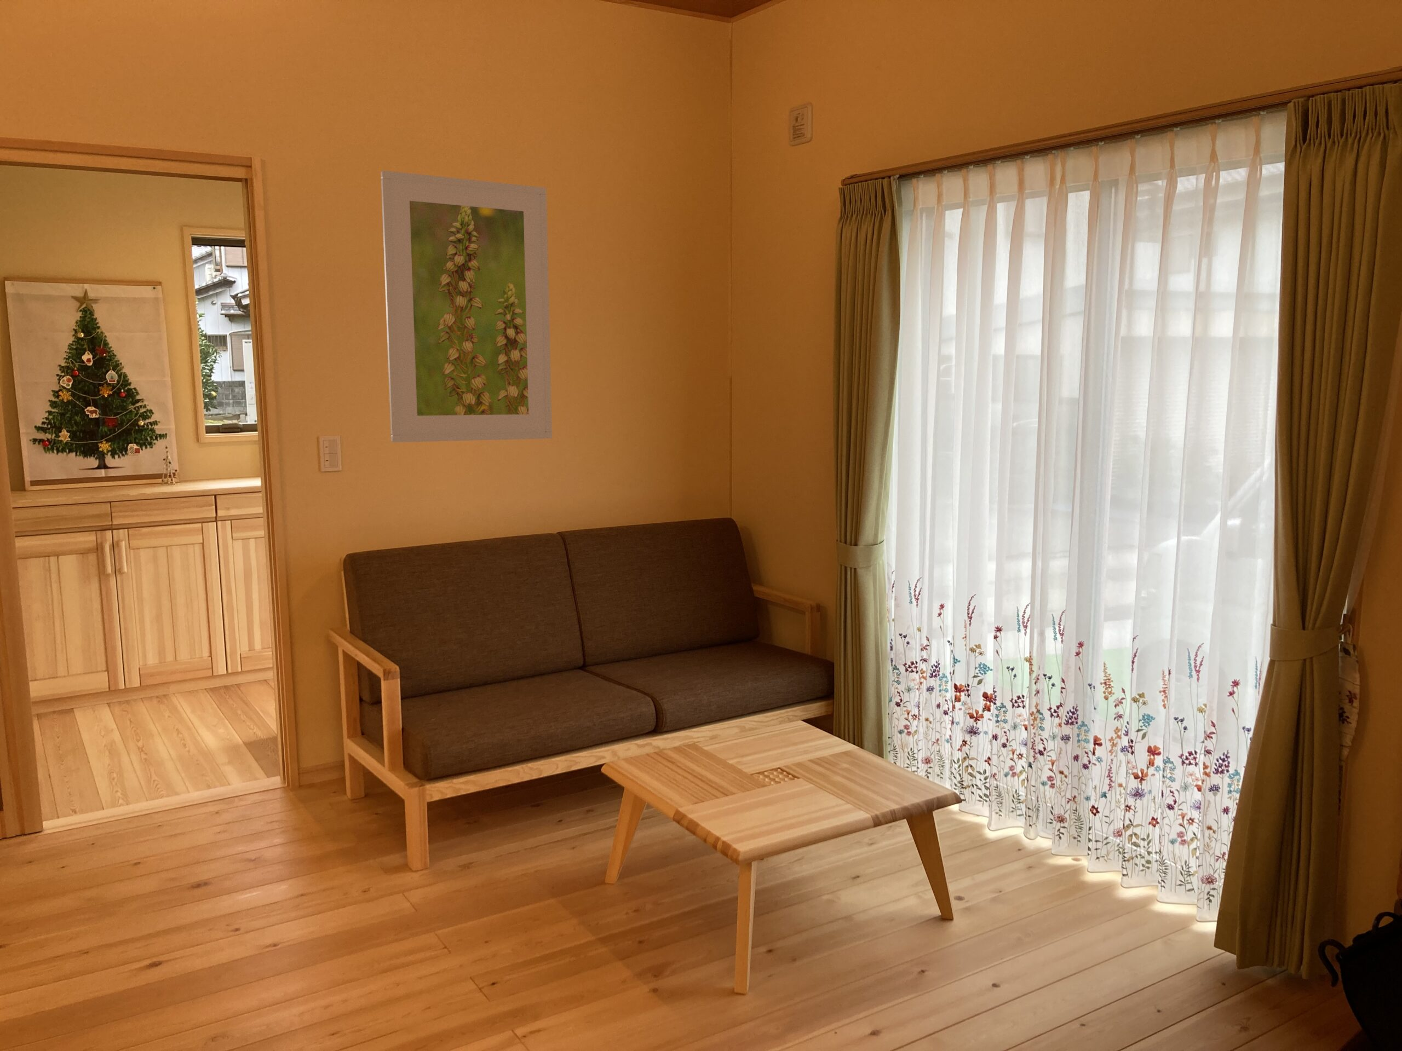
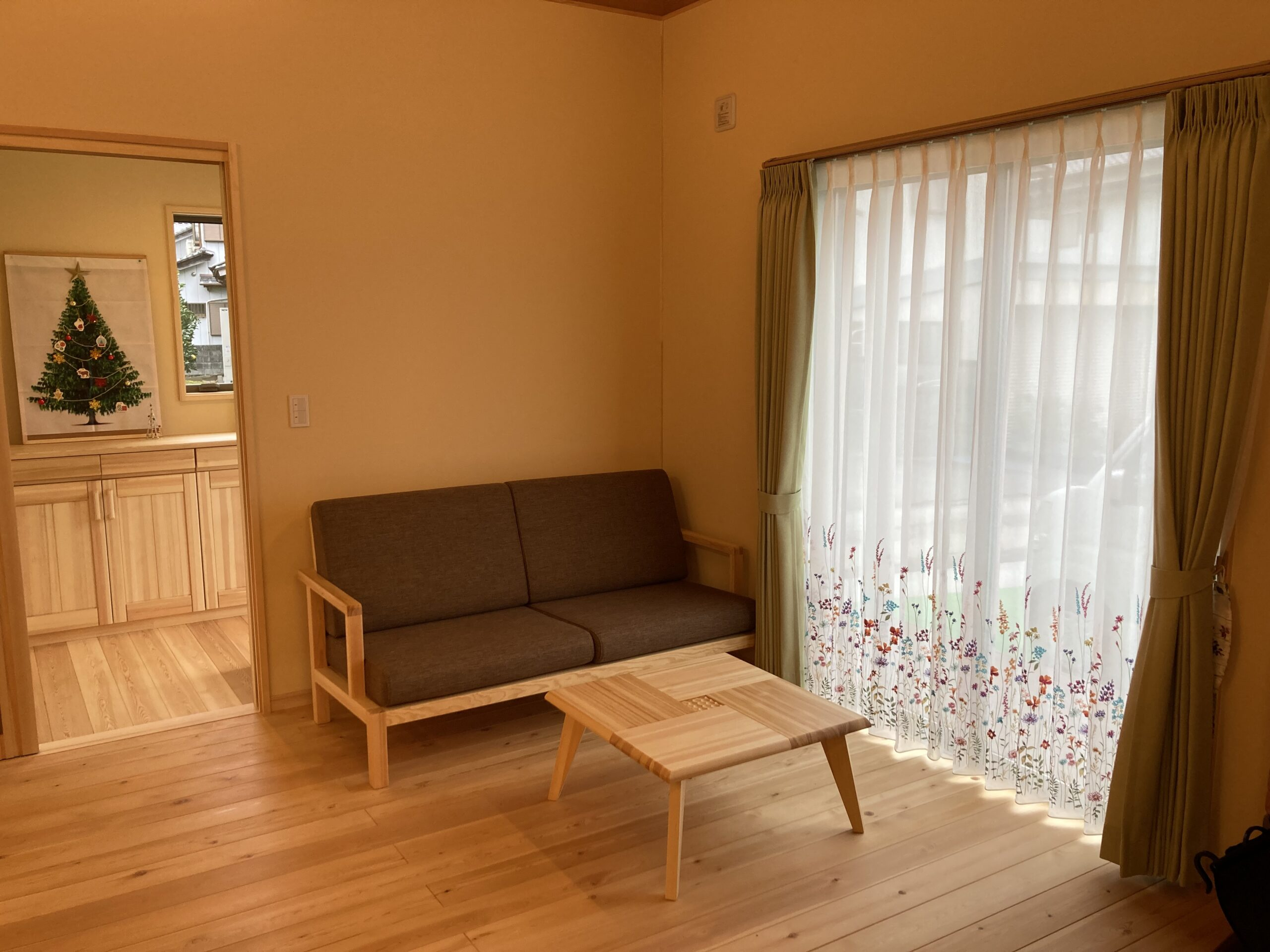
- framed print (470, 311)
